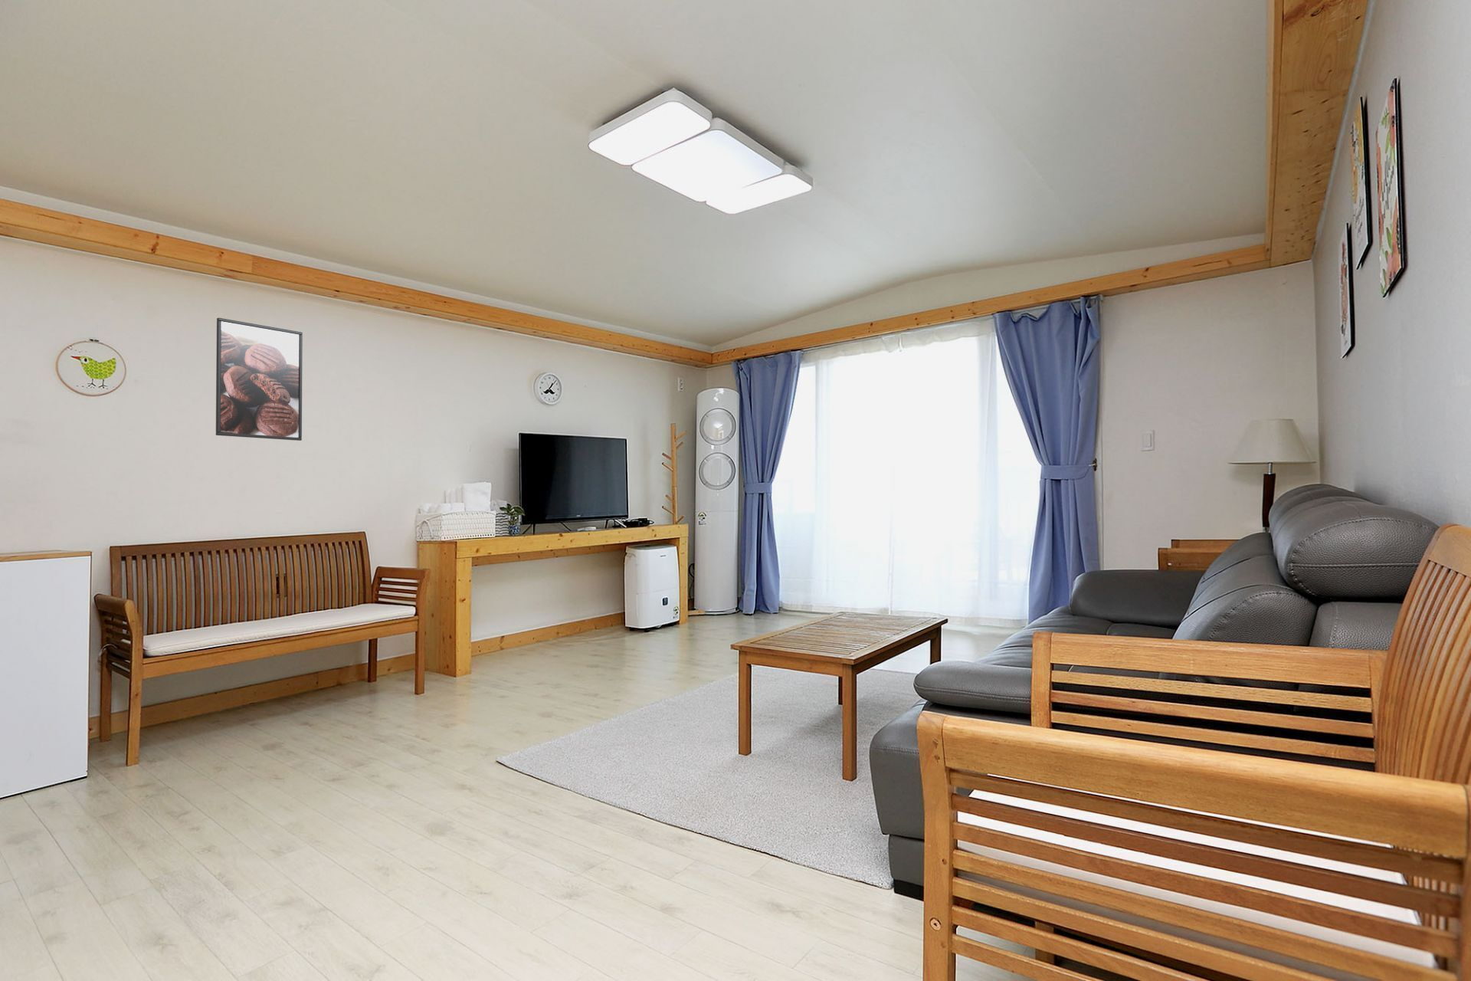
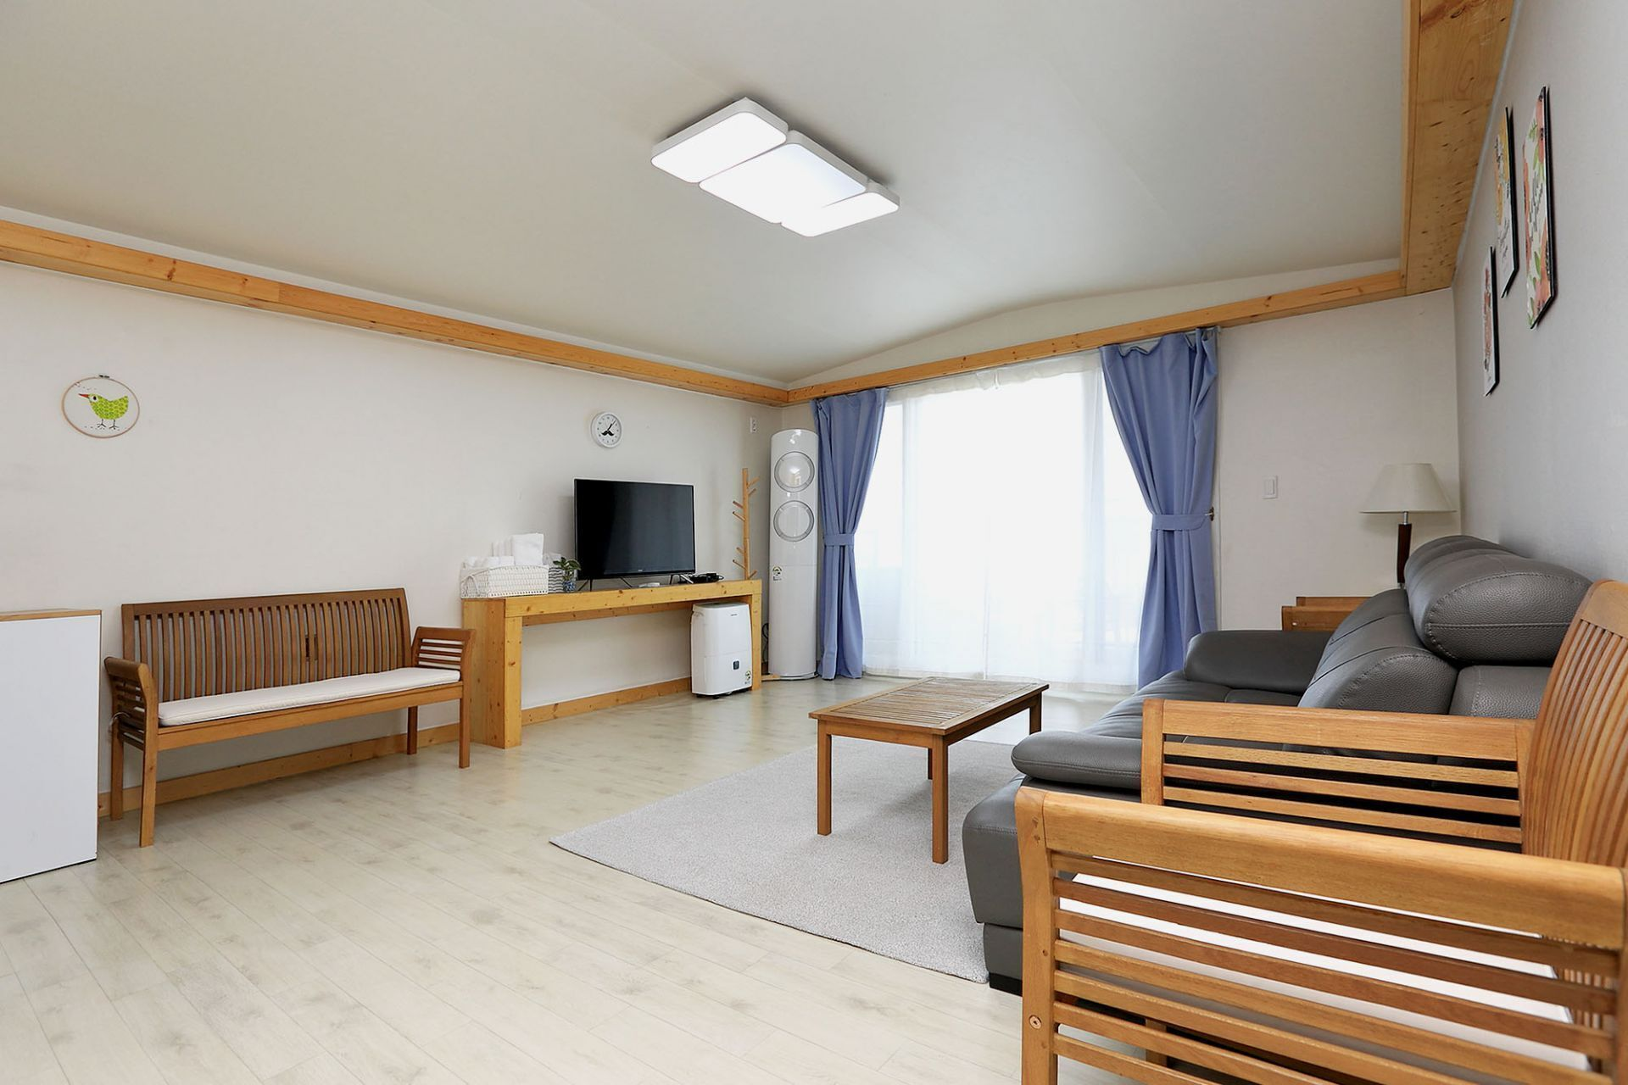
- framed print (260, 381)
